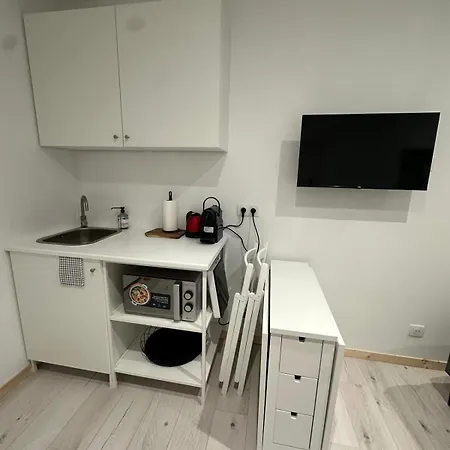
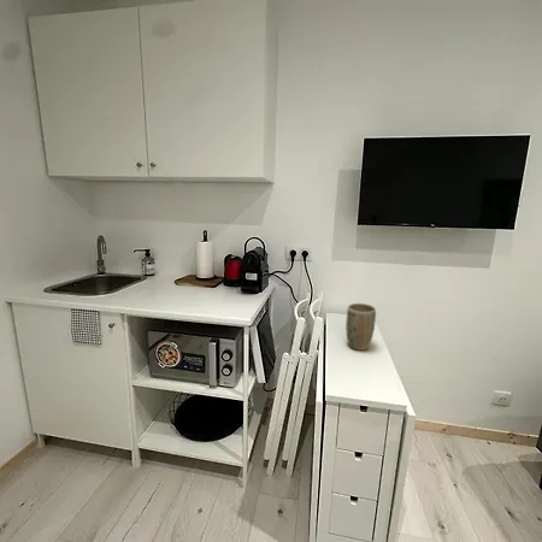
+ plant pot (359, 326)
